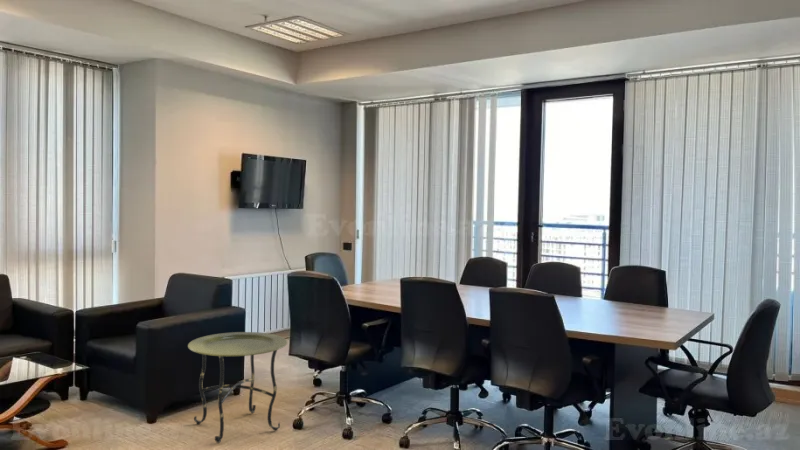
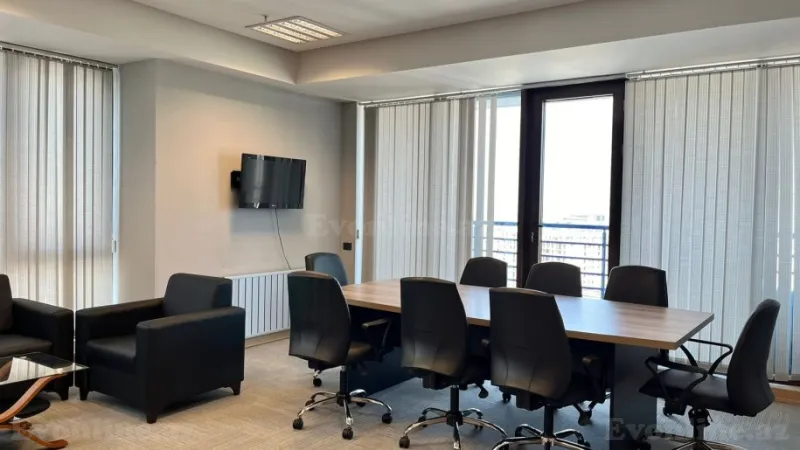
- side table (238, 384)
